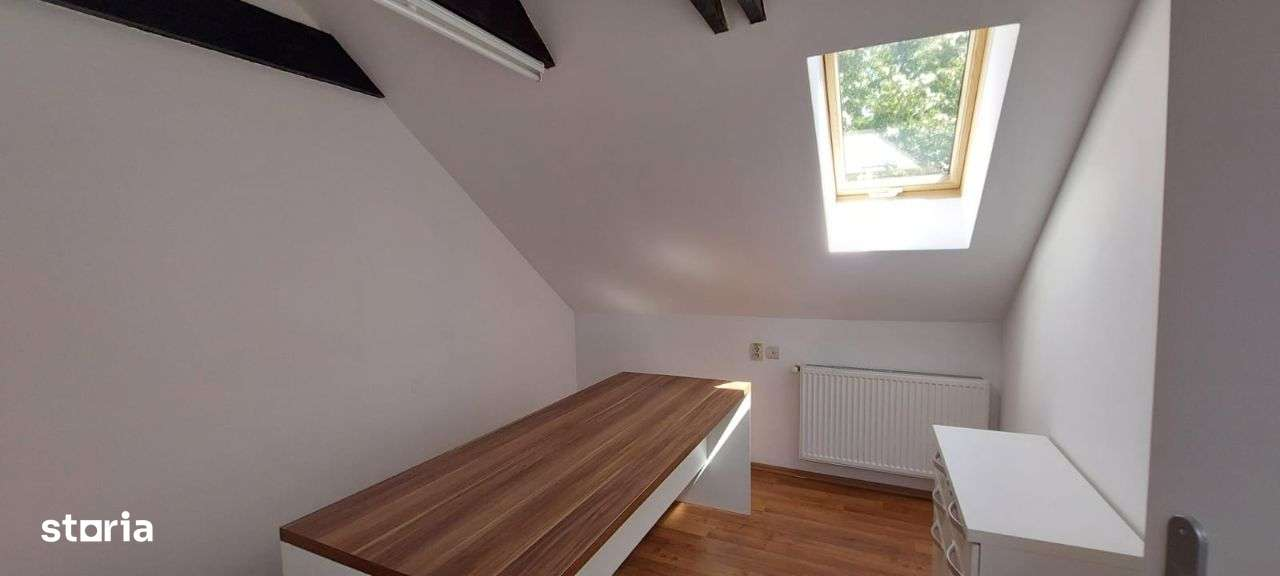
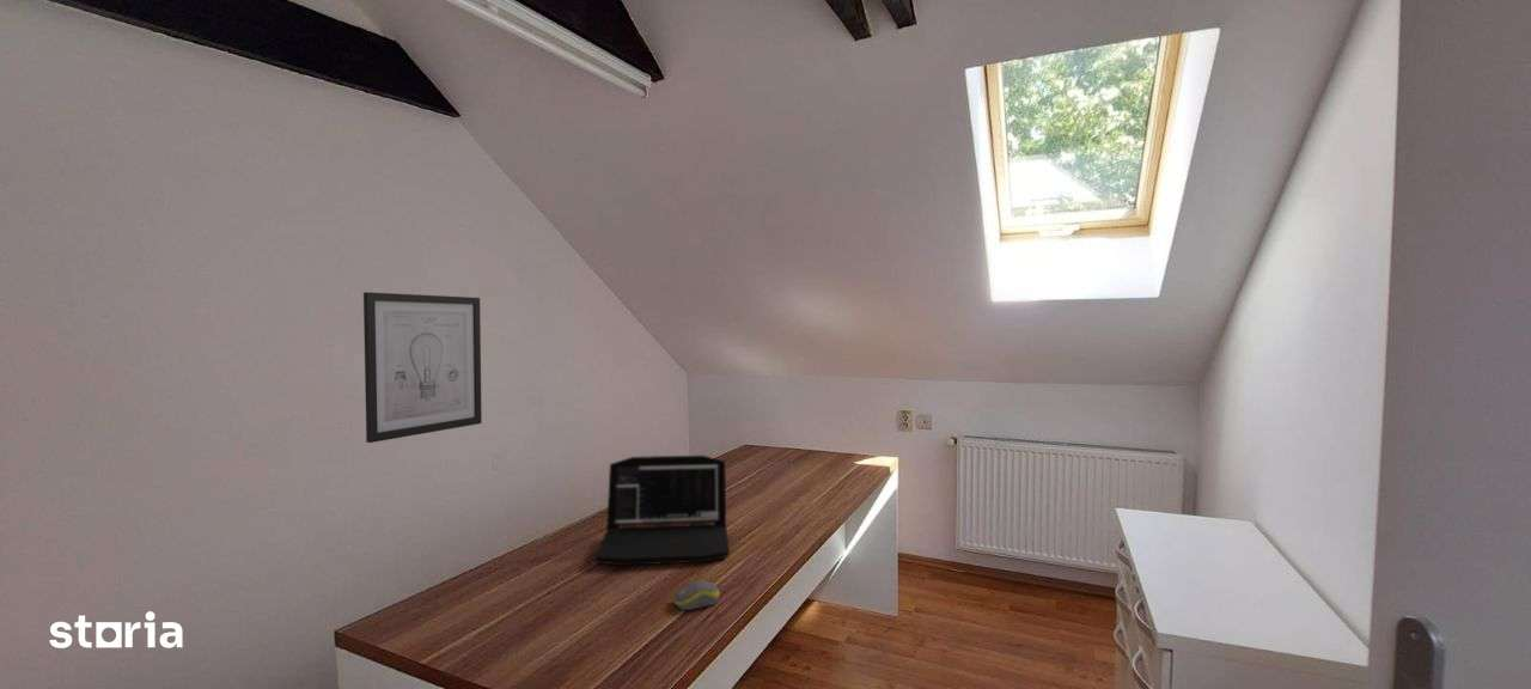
+ wall art (427, 364)
+ computer mouse (696, 592)
+ laptop (665, 506)
